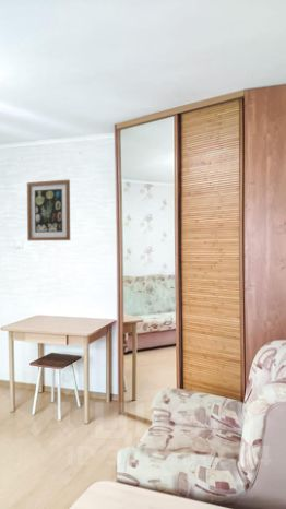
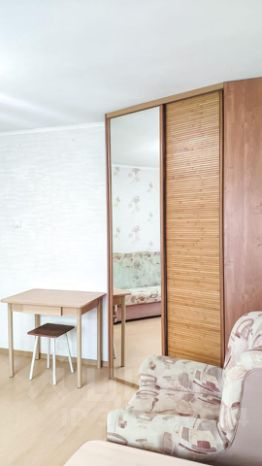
- wall art (48, 211)
